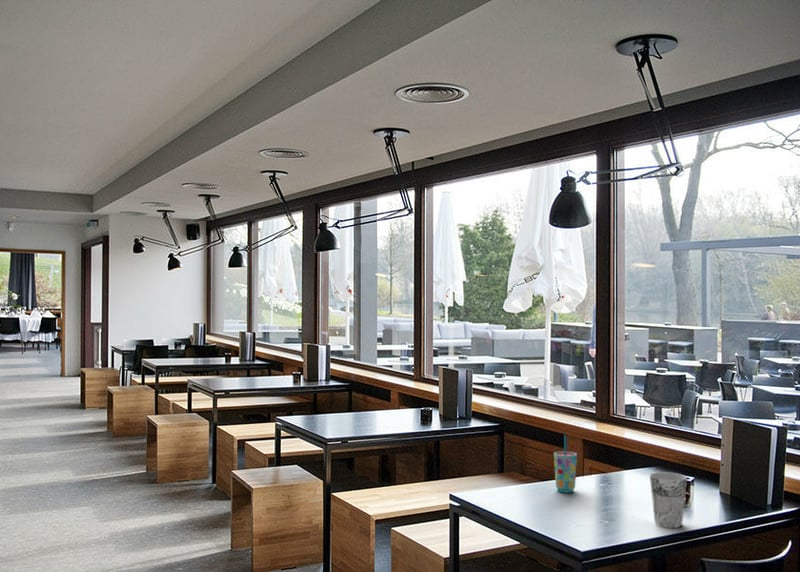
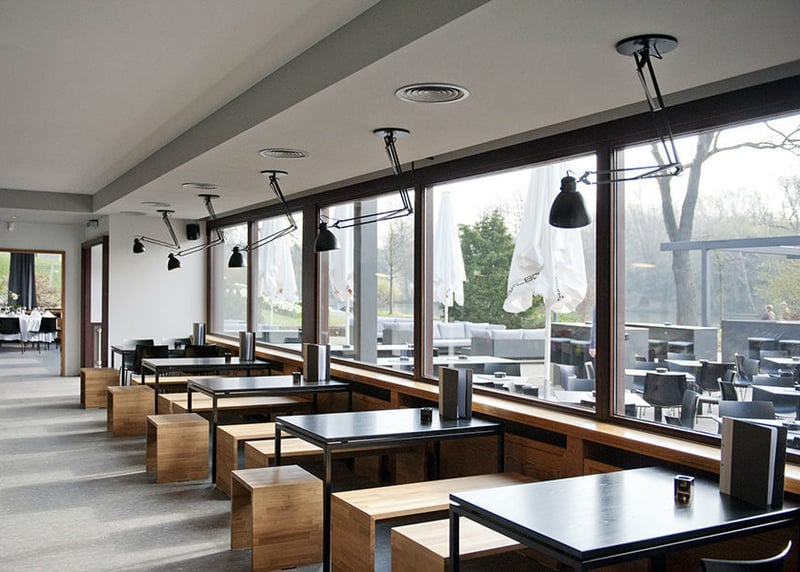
- cup (565, 463)
- cup (668, 500)
